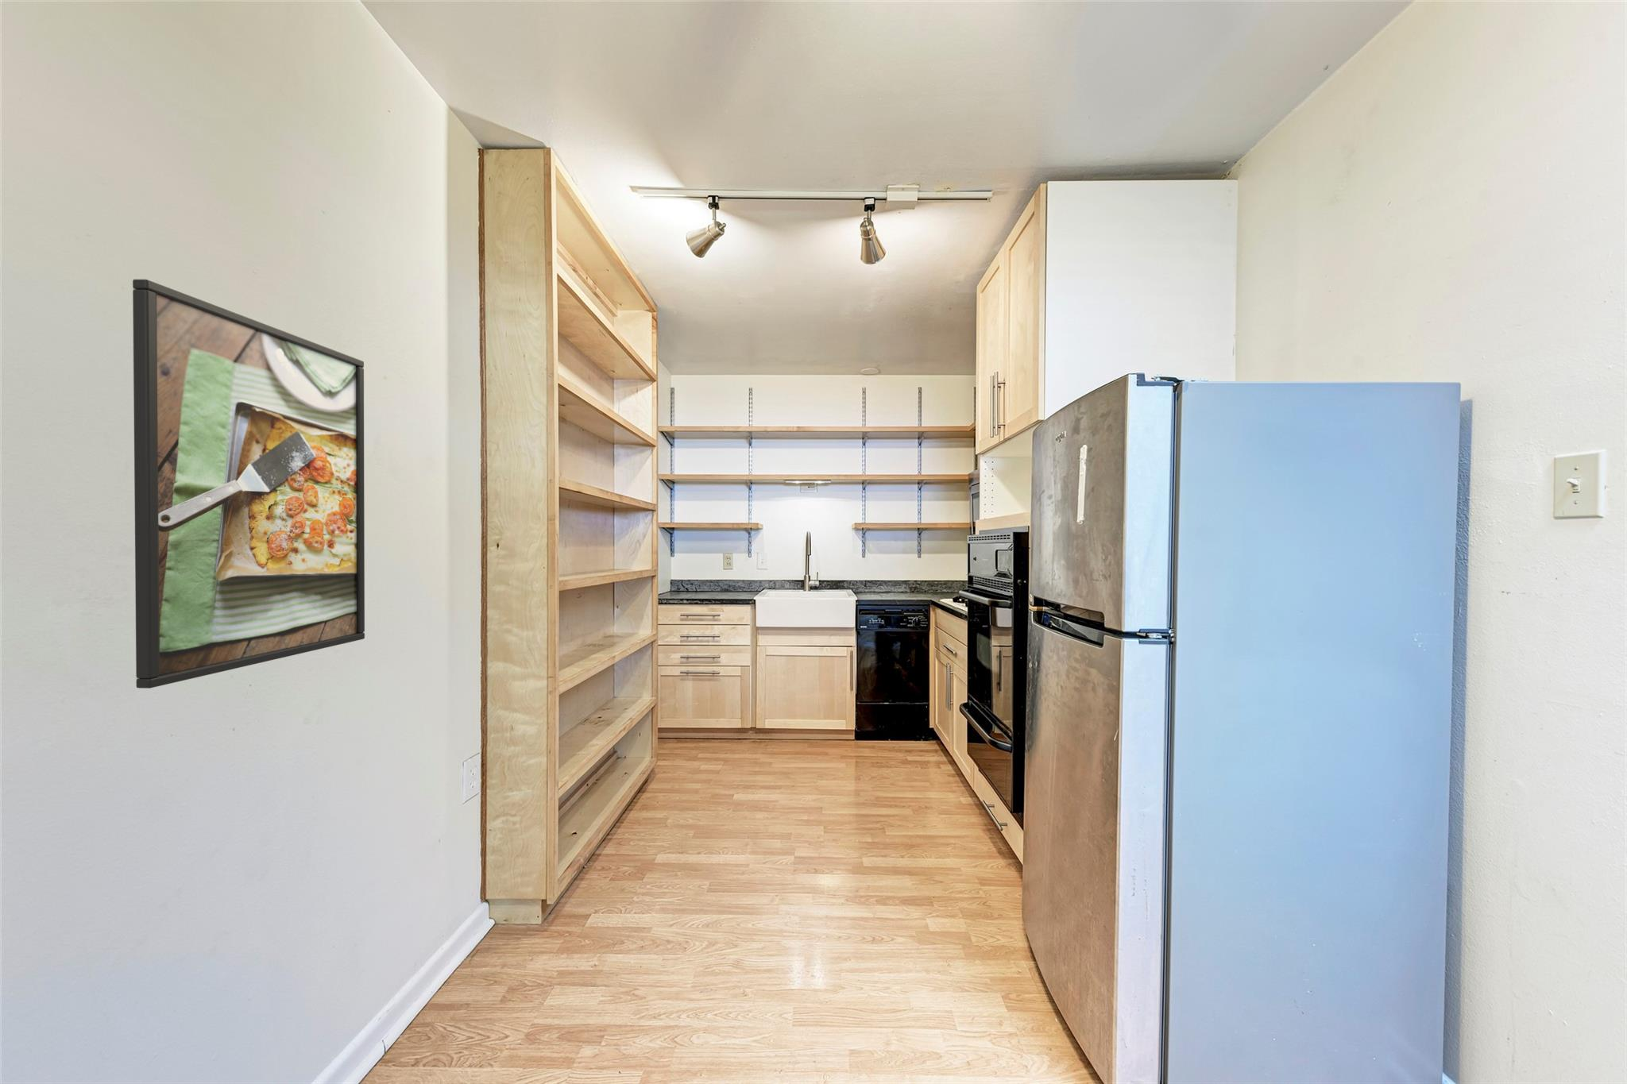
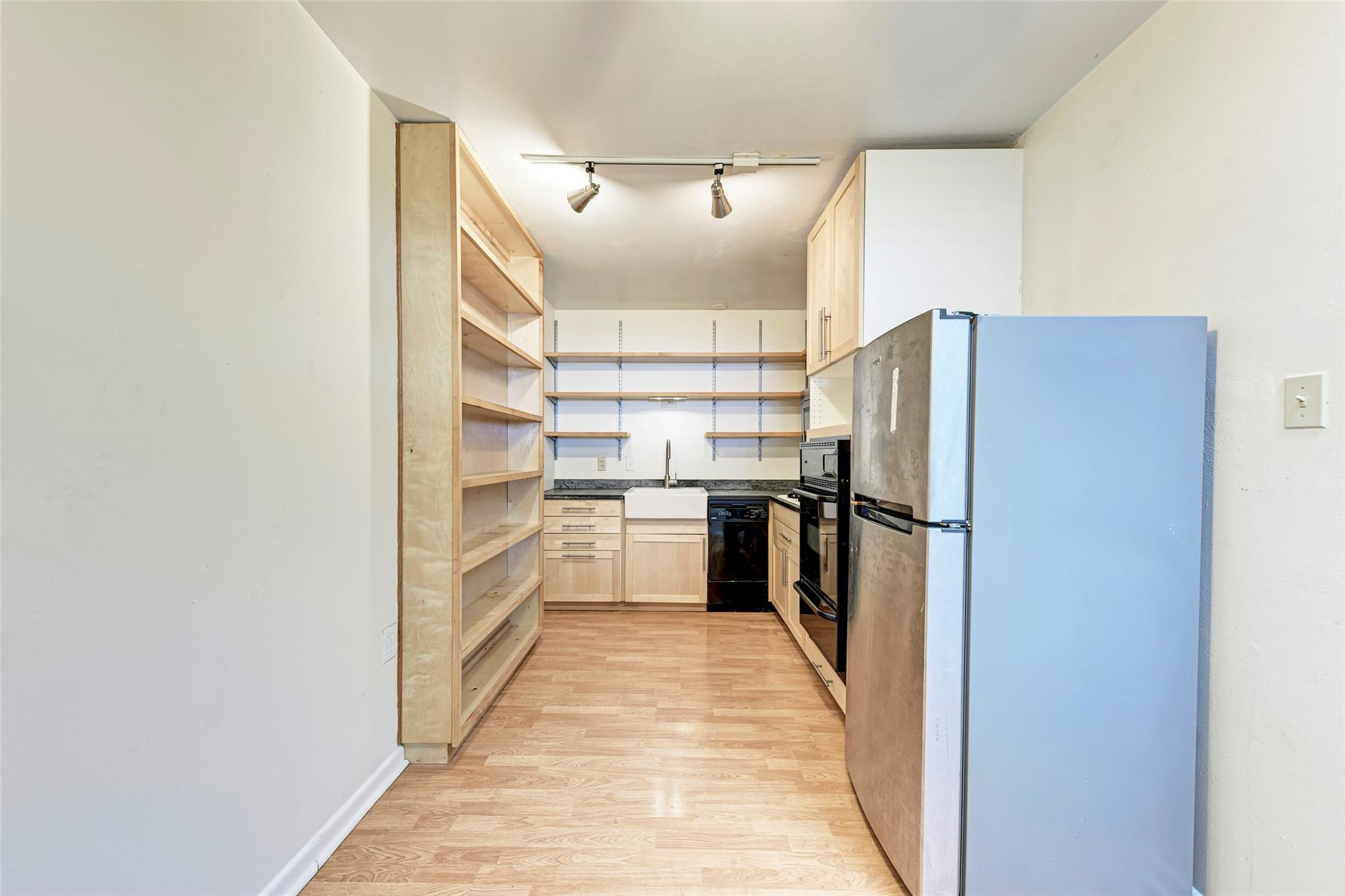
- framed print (271, 494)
